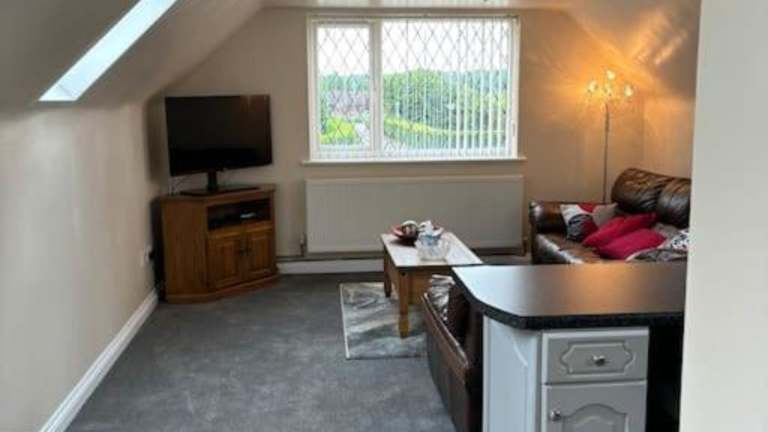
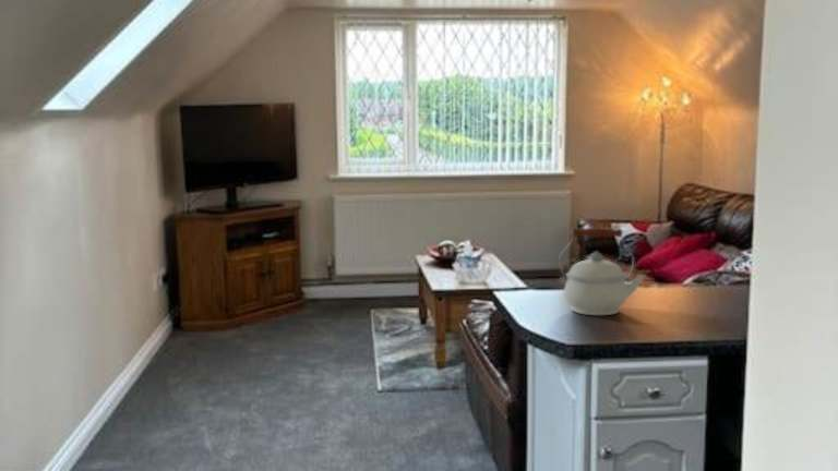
+ kettle (601, 269)
